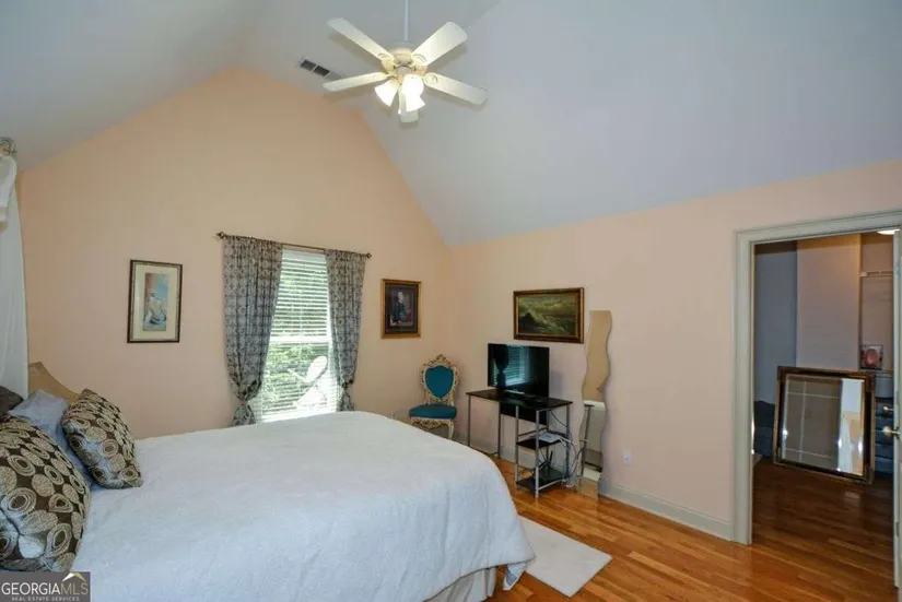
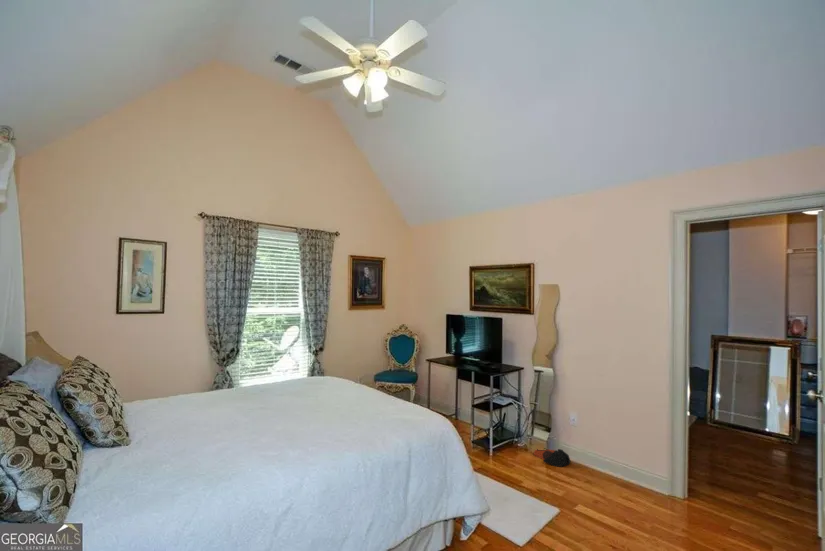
+ bag (550, 453)
